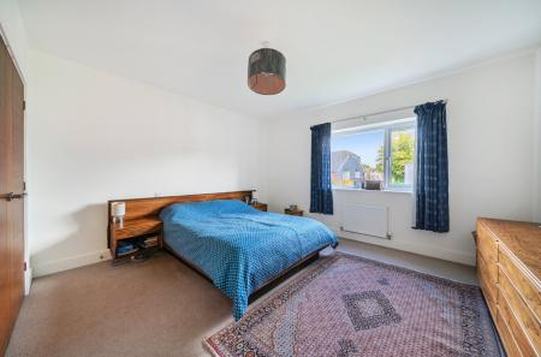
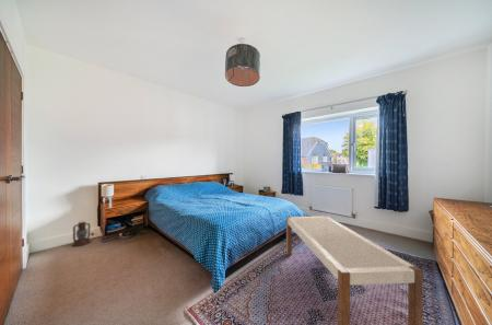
+ bench (331, 259)
+ lantern (81, 232)
